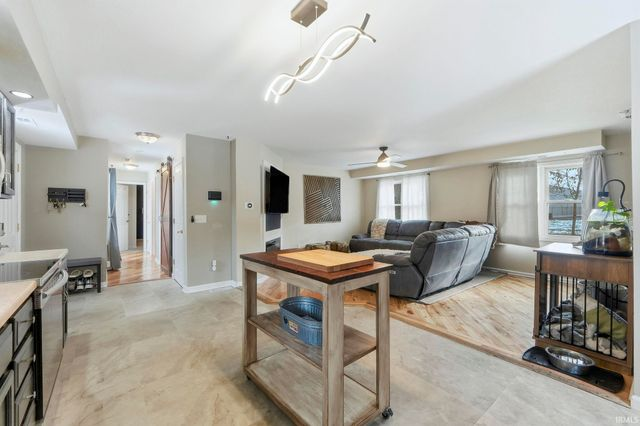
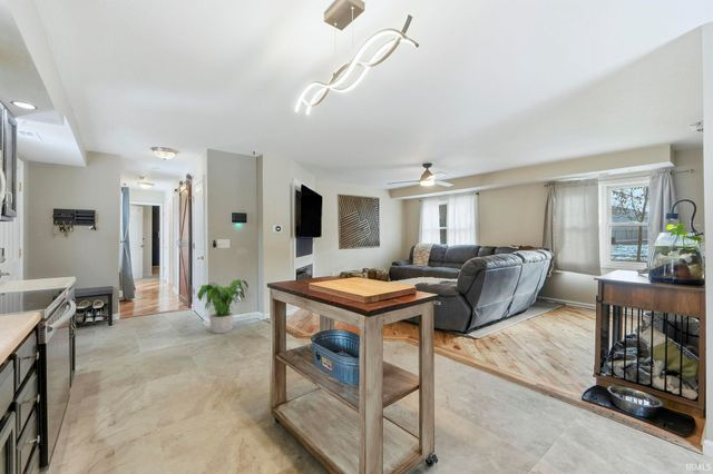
+ potted plant (224, 305)
